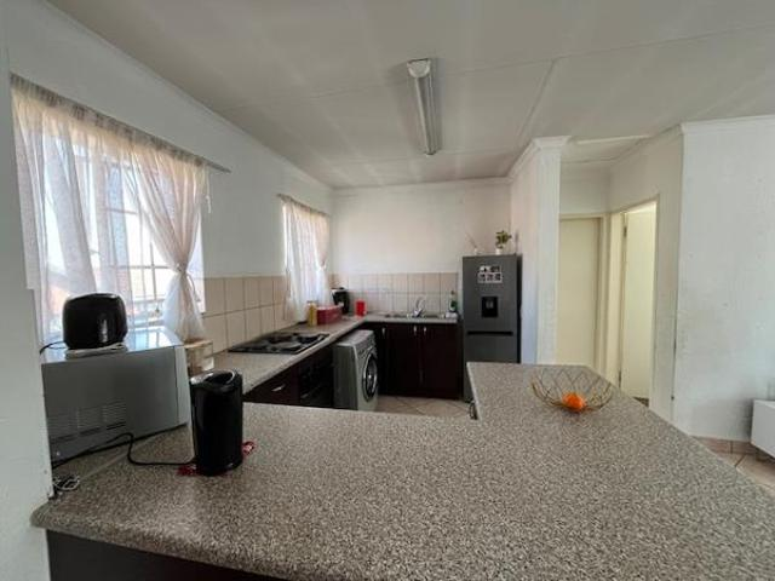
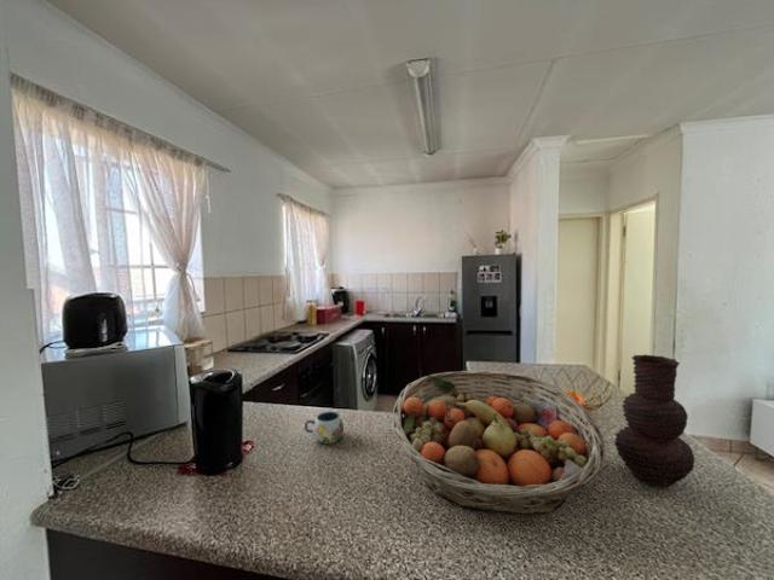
+ fruit basket (489, 431)
+ vase (652, 419)
+ mug (324, 427)
